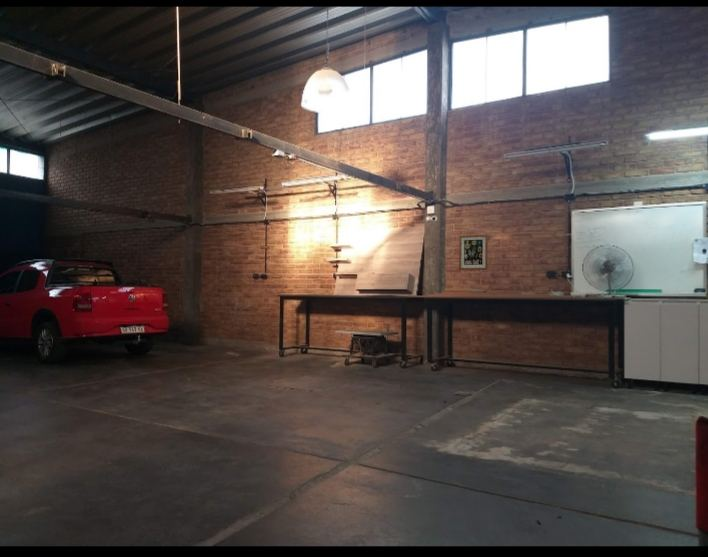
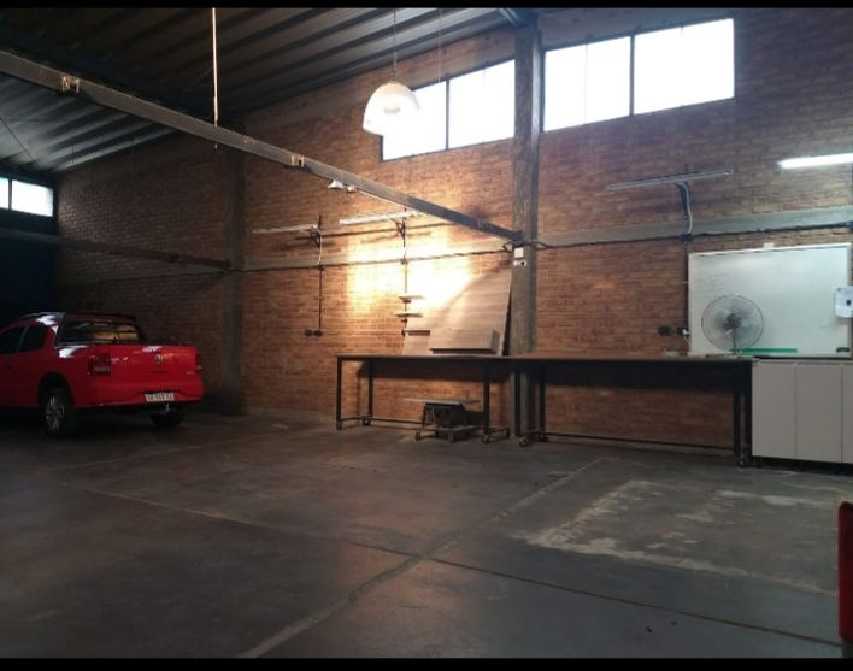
- wall art (473, 252)
